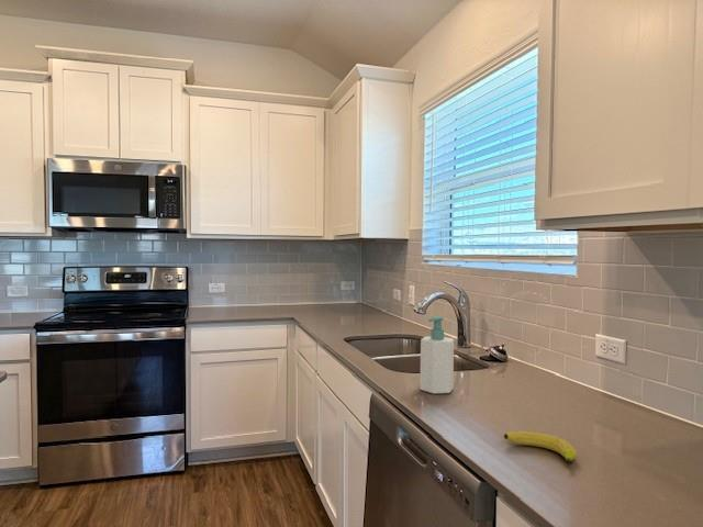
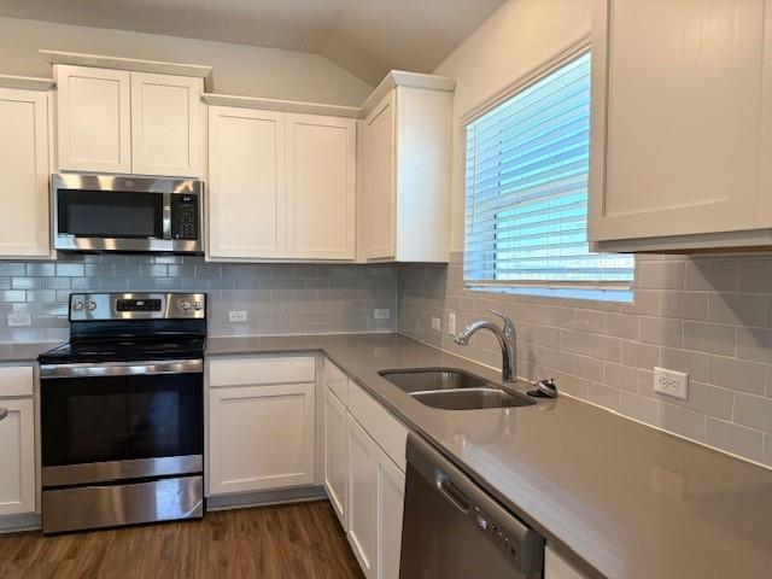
- soap bottle (437, 352)
- fruit (544, 447)
